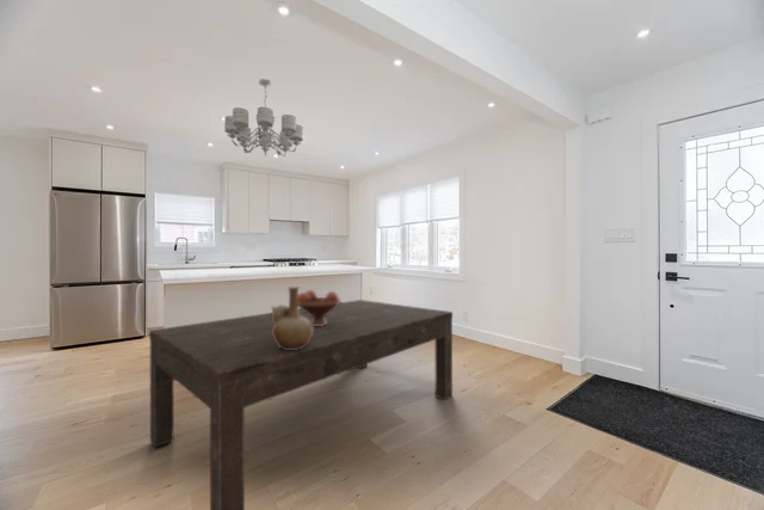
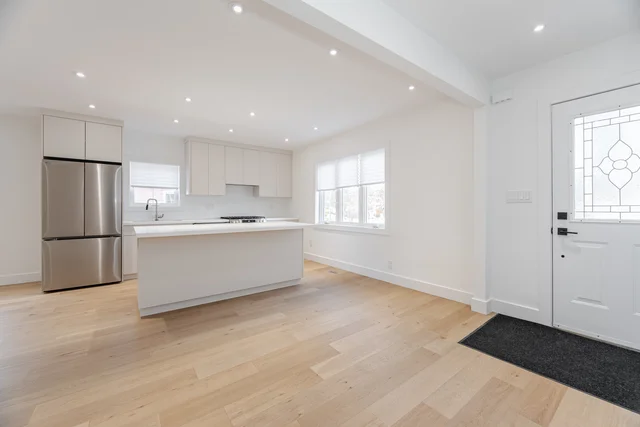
- vase (290, 315)
- chandelier (265, 117)
- dining table (321, 368)
- fruit bowl (318, 307)
